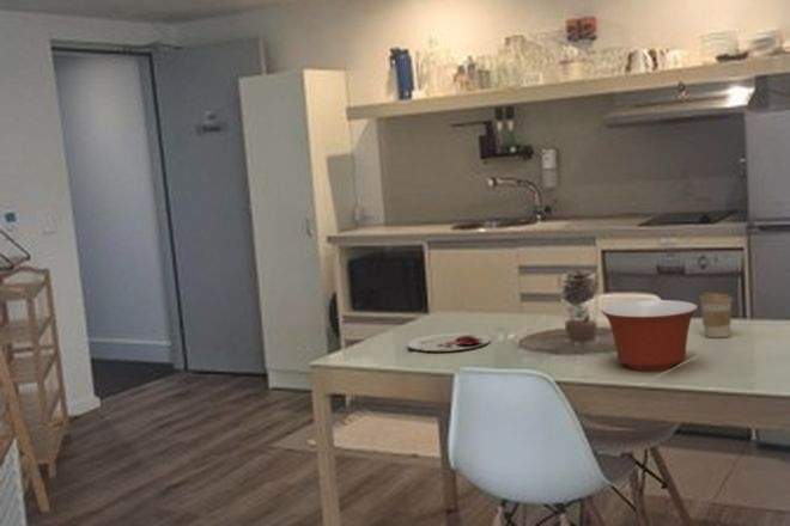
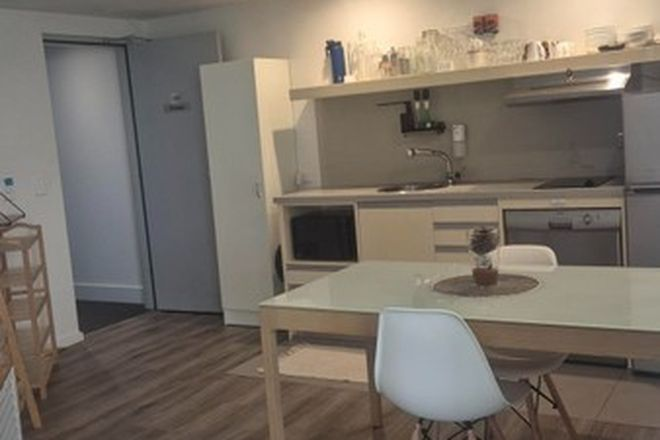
- mixing bowl (650, 336)
- plate (450, 341)
- coffee cup (716, 313)
